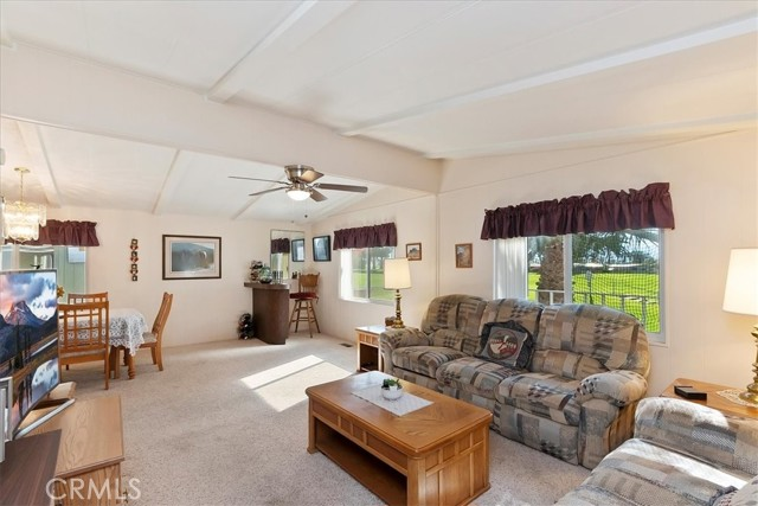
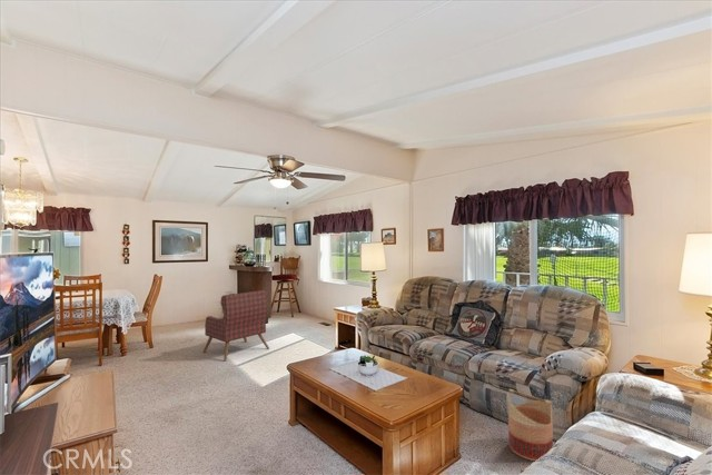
+ armchair (236, 320)
+ basket (530, 422)
